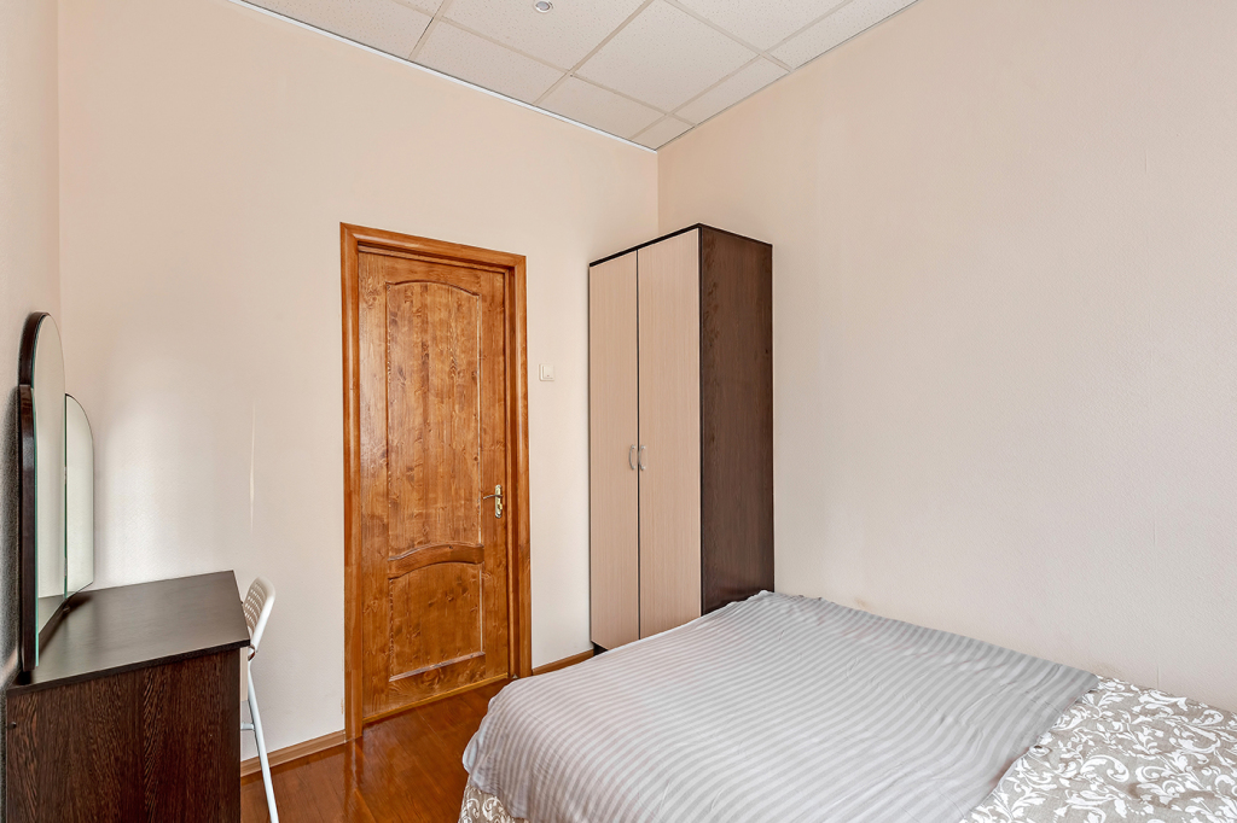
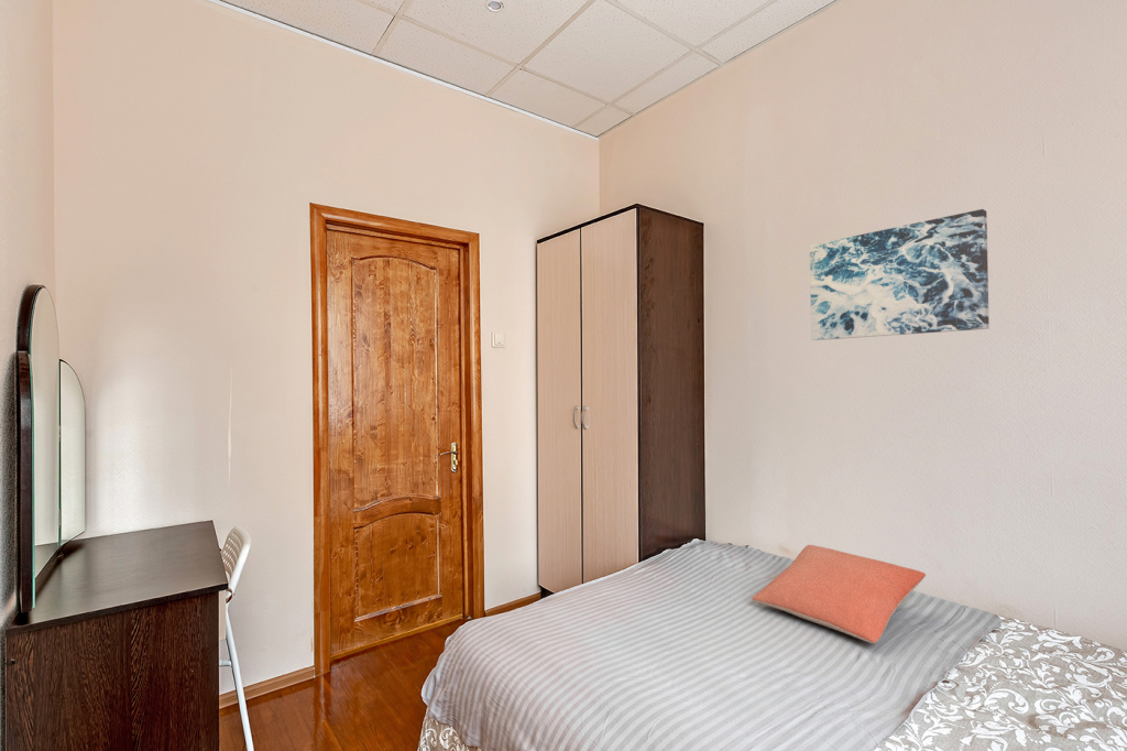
+ wall art (889, 282)
+ pillow (836, 587)
